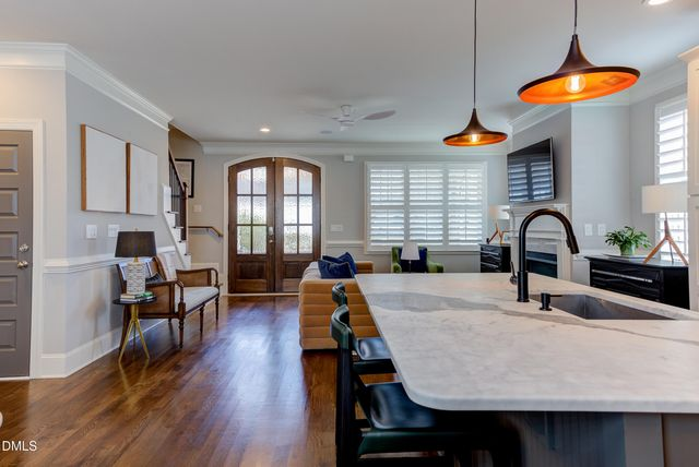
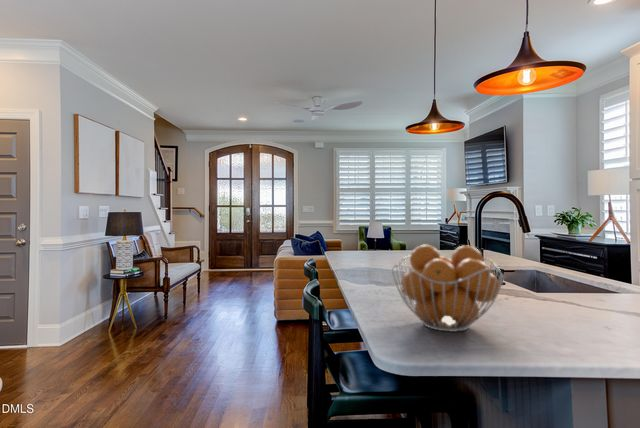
+ fruit basket (445, 284)
